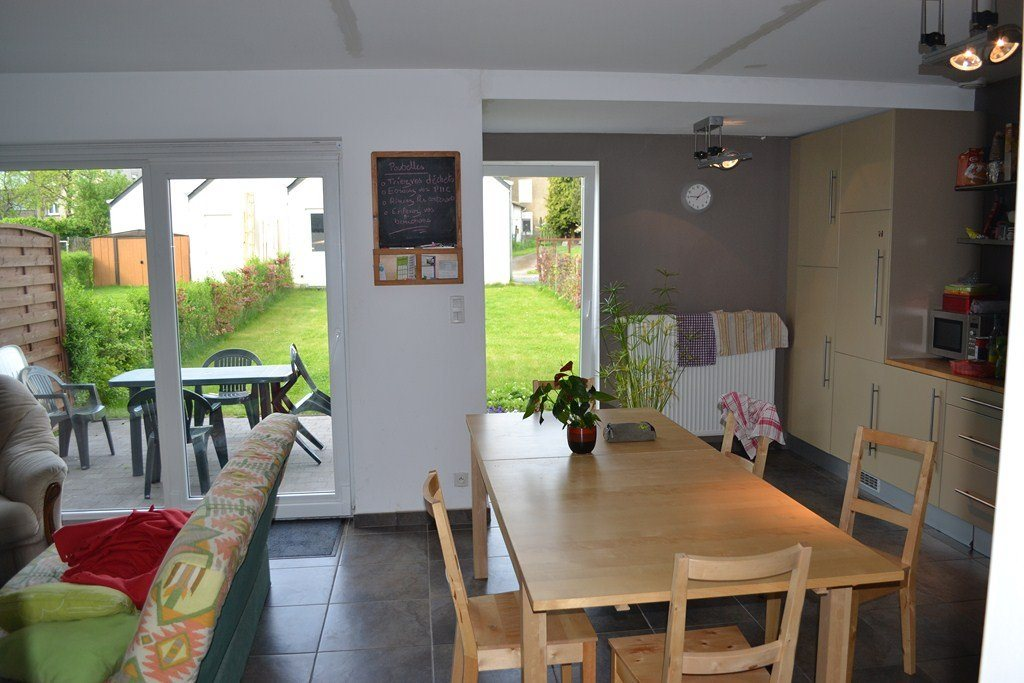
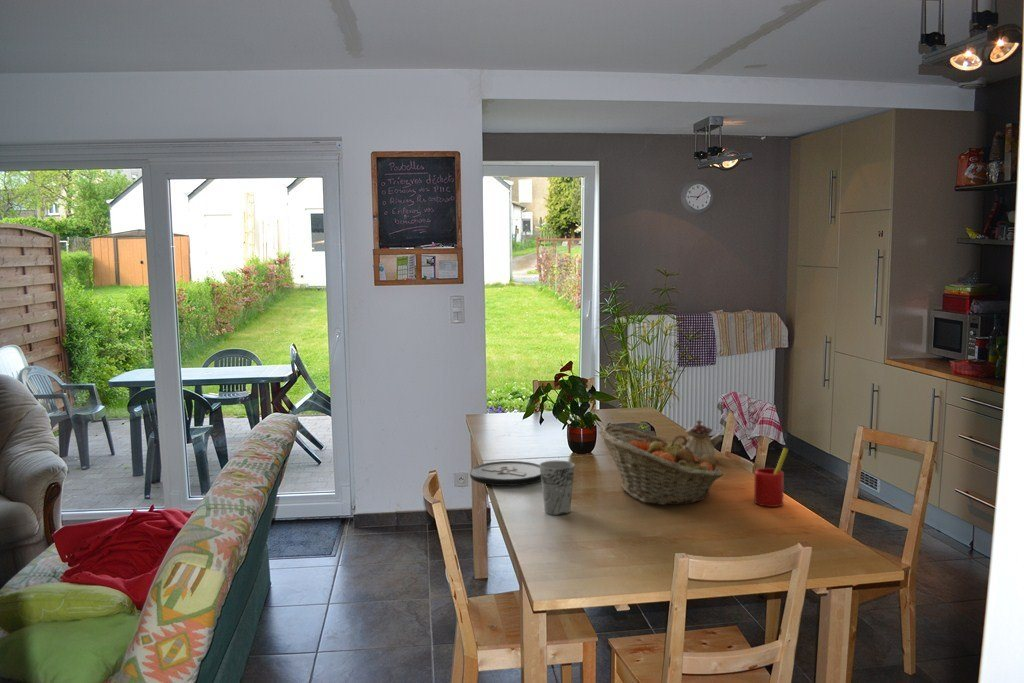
+ fruit basket (658, 460)
+ straw (771, 475)
+ teapot (696, 439)
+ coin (508, 472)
+ cup (557, 487)
